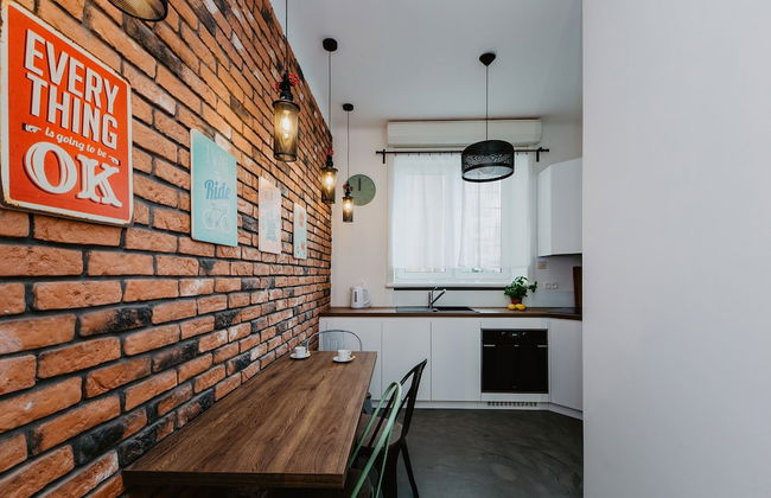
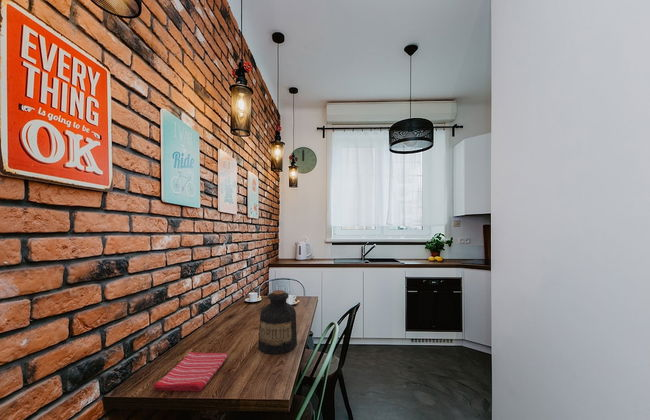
+ dish towel (194, 369)
+ bottle (278, 318)
